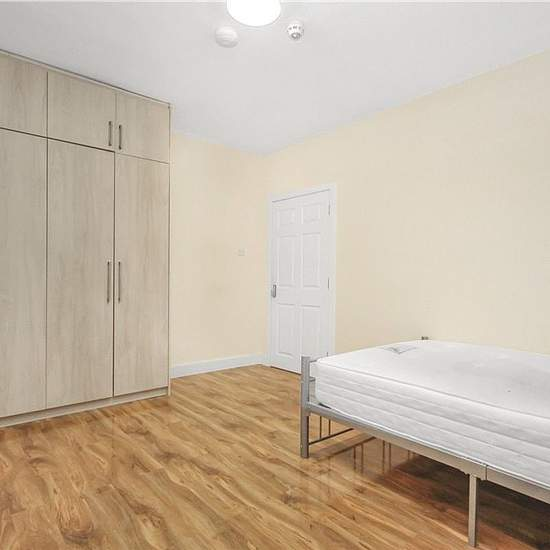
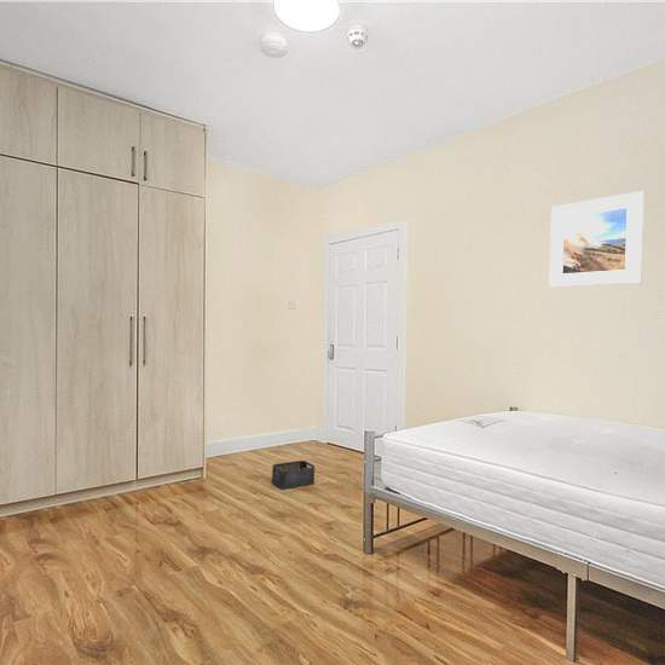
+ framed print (592, 242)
+ storage bin (293, 474)
